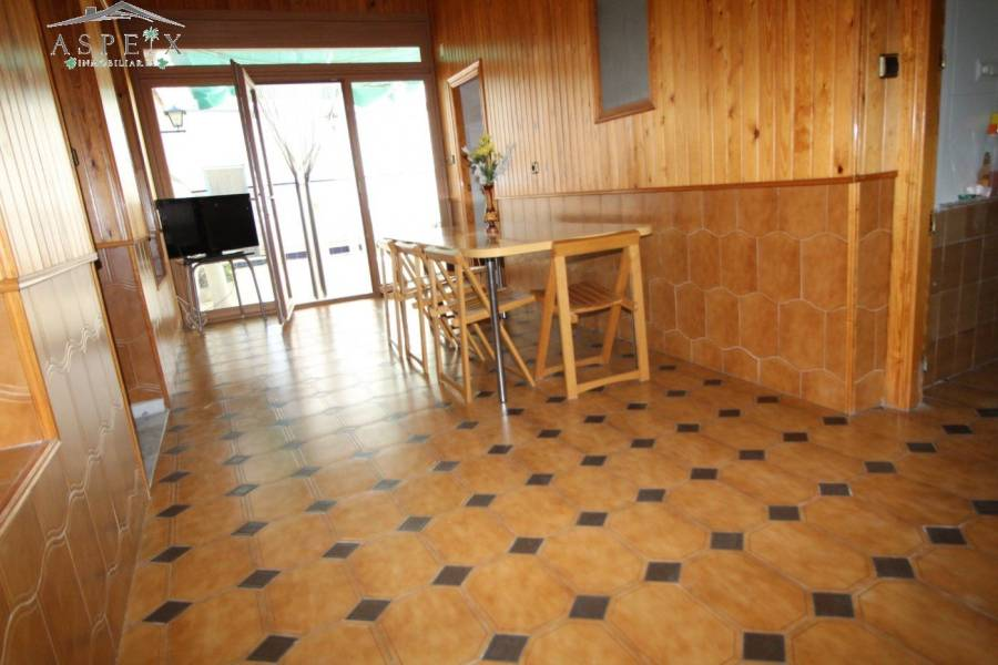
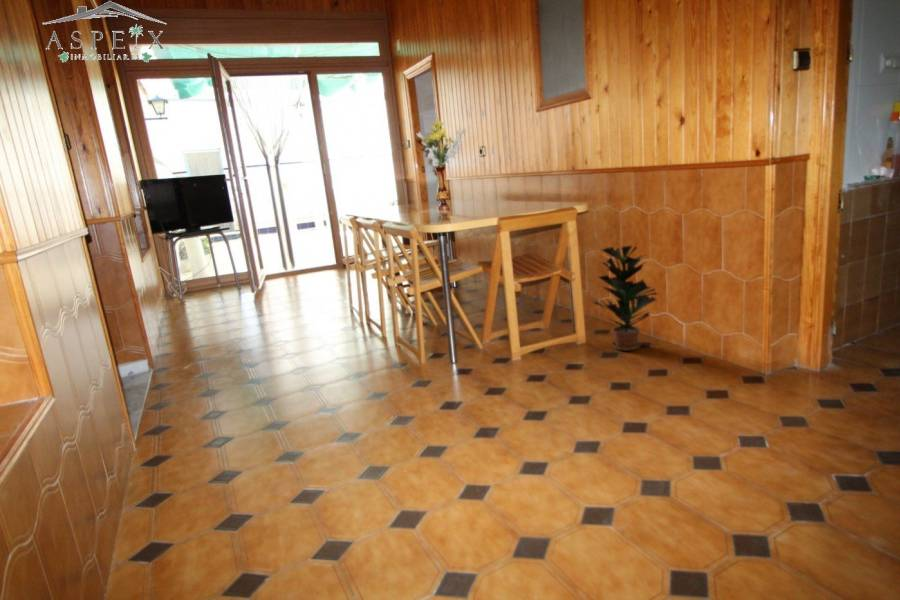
+ potted plant (629, 296)
